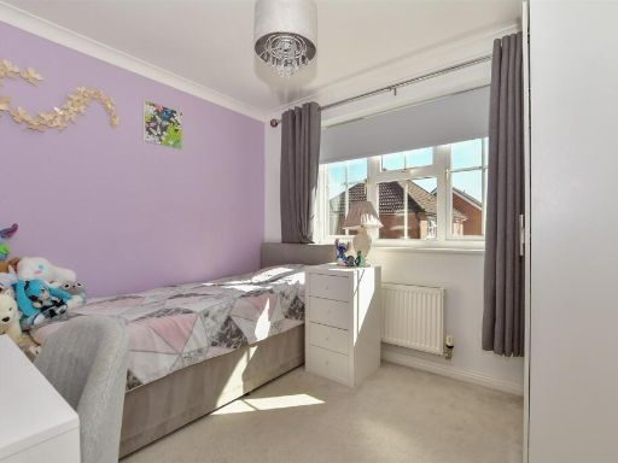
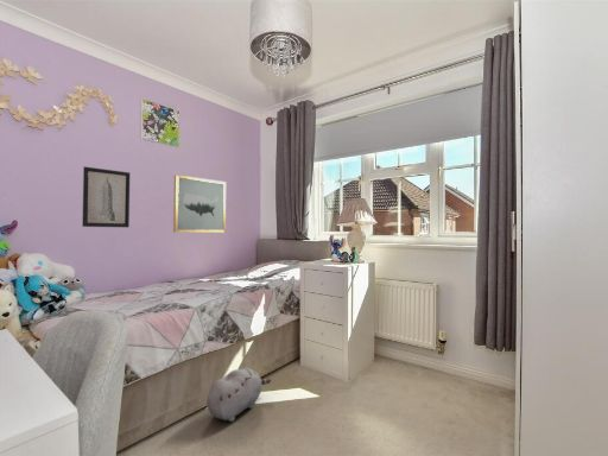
+ wall art (201, 205)
+ wall art (107, 198)
+ plush toy (239, 386)
